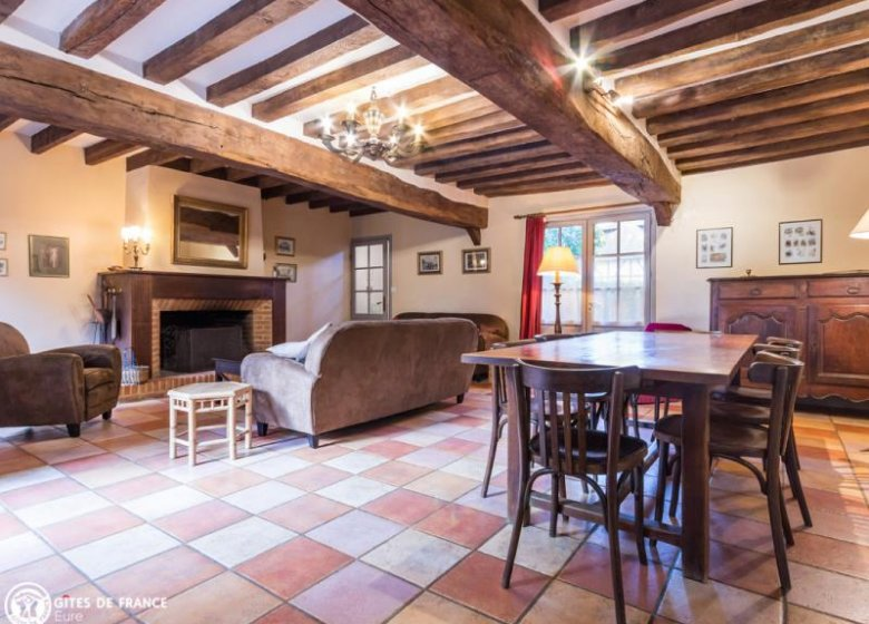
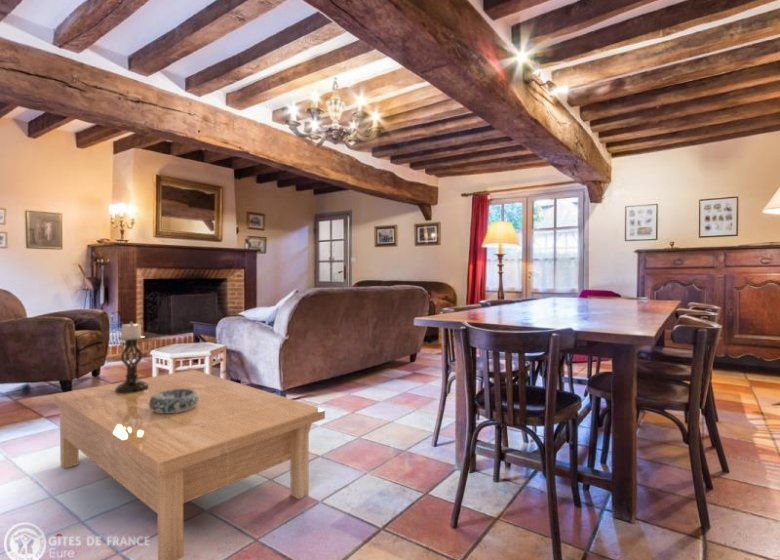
+ candle holder (132, 354)
+ coffee table (182, 439)
+ decorative bowl (174, 400)
